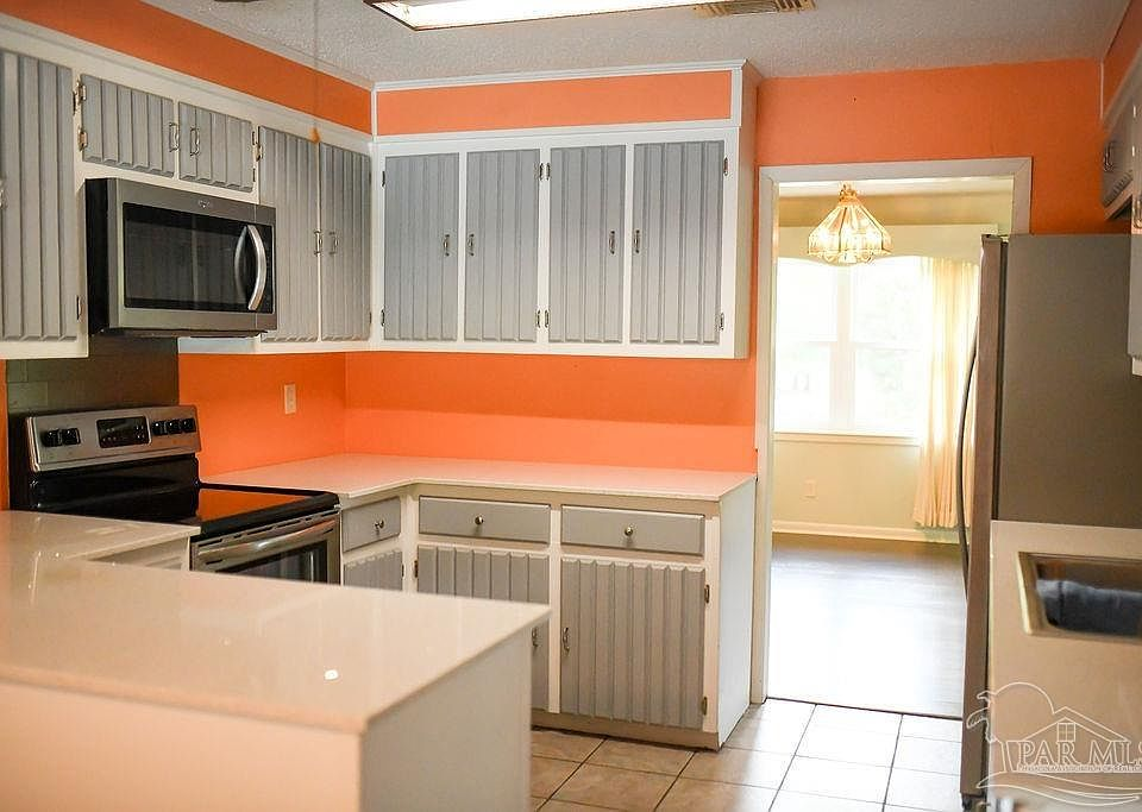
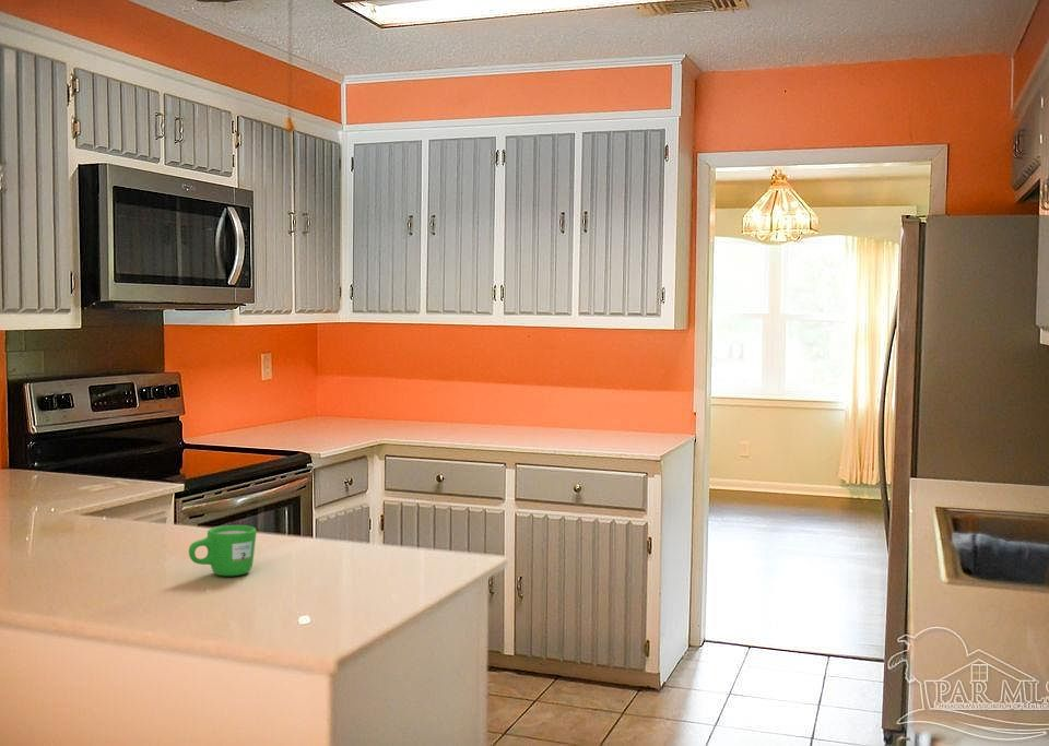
+ mug (222, 552)
